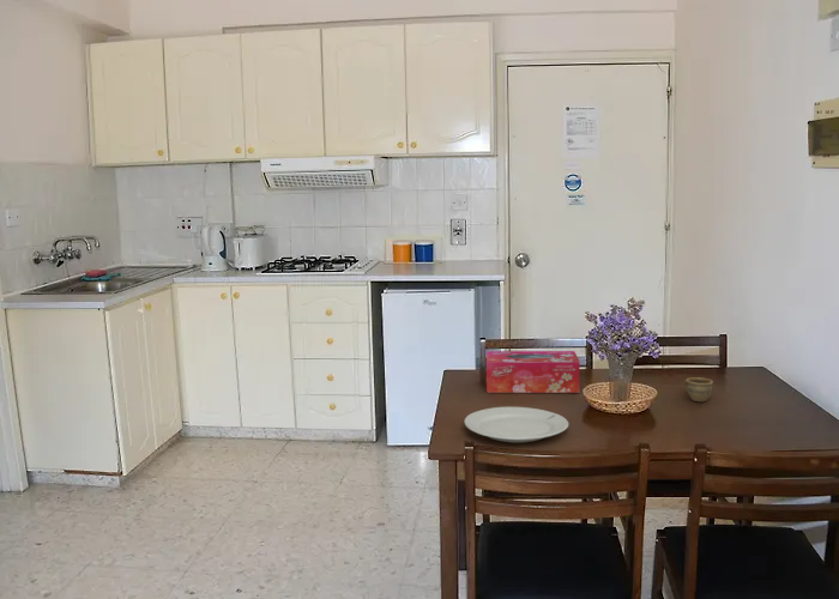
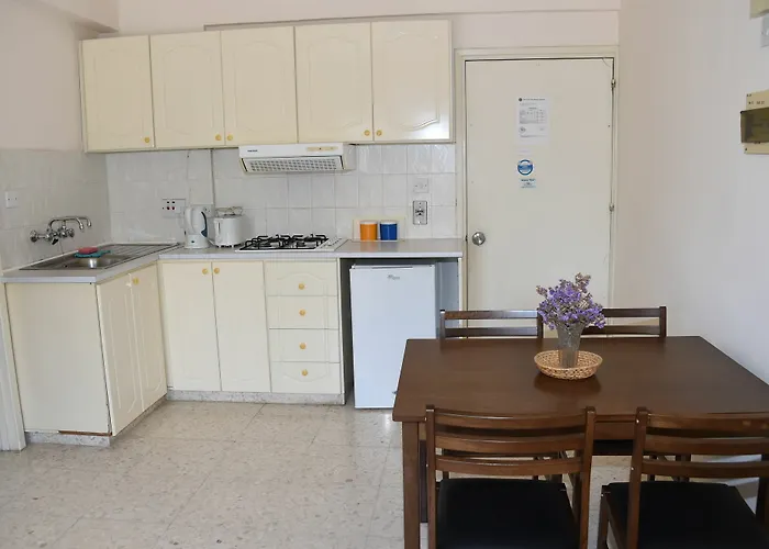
- tissue box (531, 370)
- chinaware (515, 425)
- cup (696, 388)
